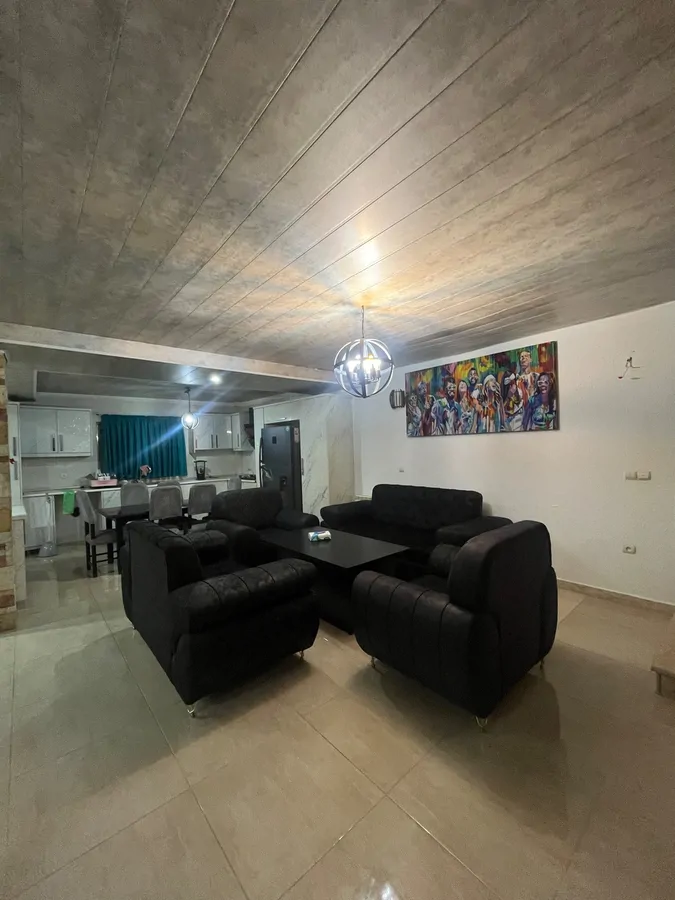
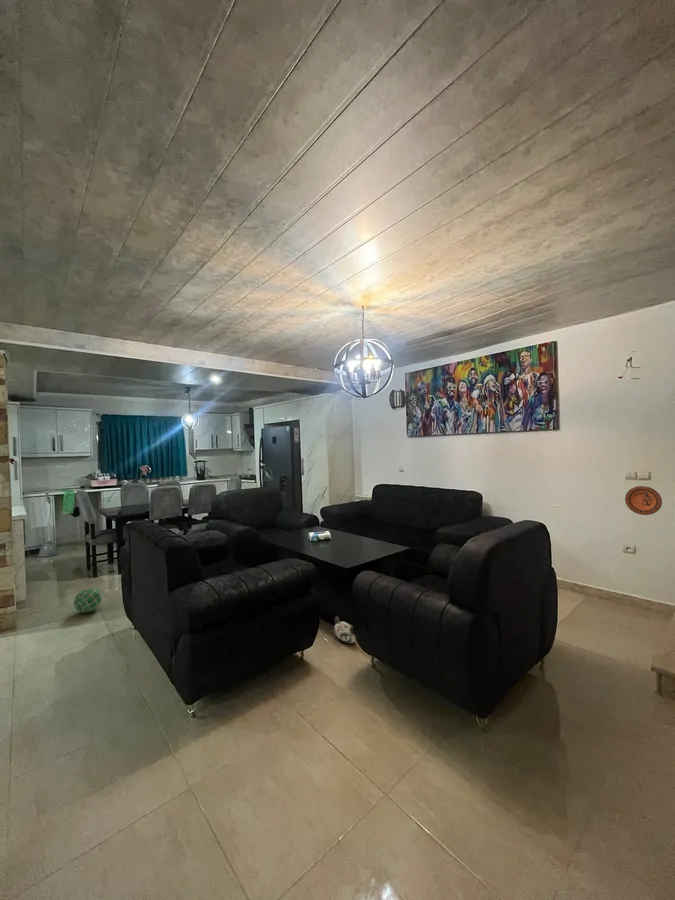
+ plush toy (344, 630)
+ decorative plate (643, 500)
+ volleyball (88, 600)
